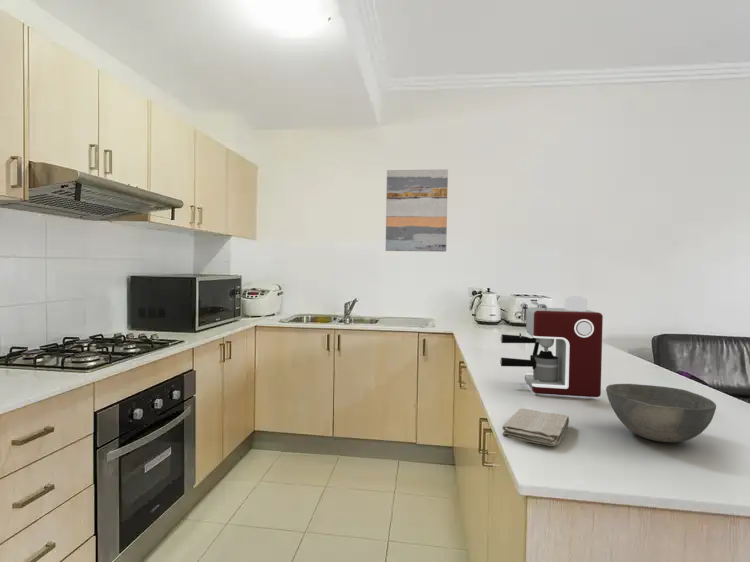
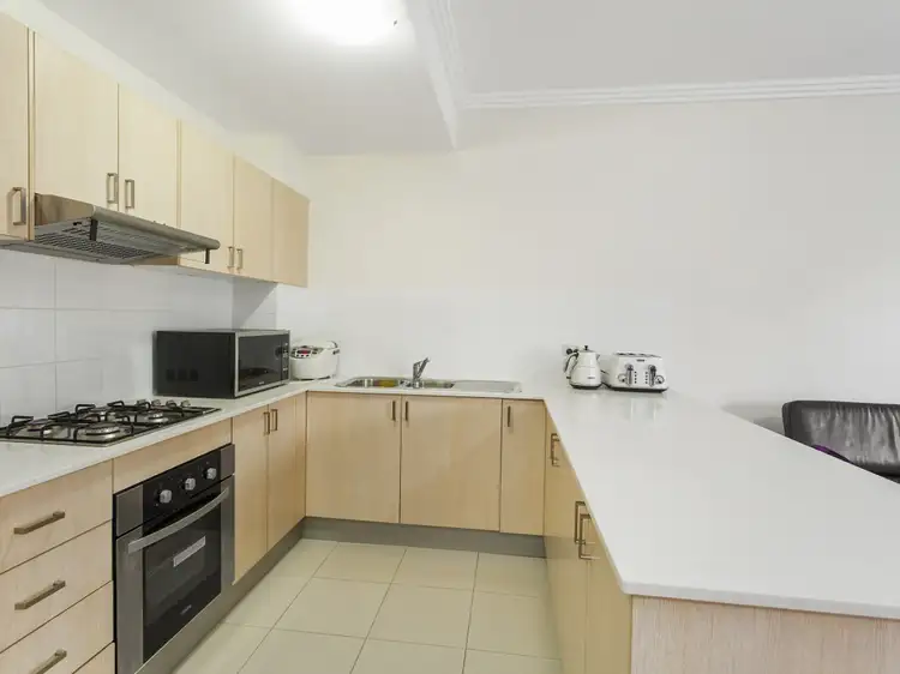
- coffee maker (546, 342)
- wall art (416, 210)
- bowl (657, 415)
- washcloth (536, 424)
